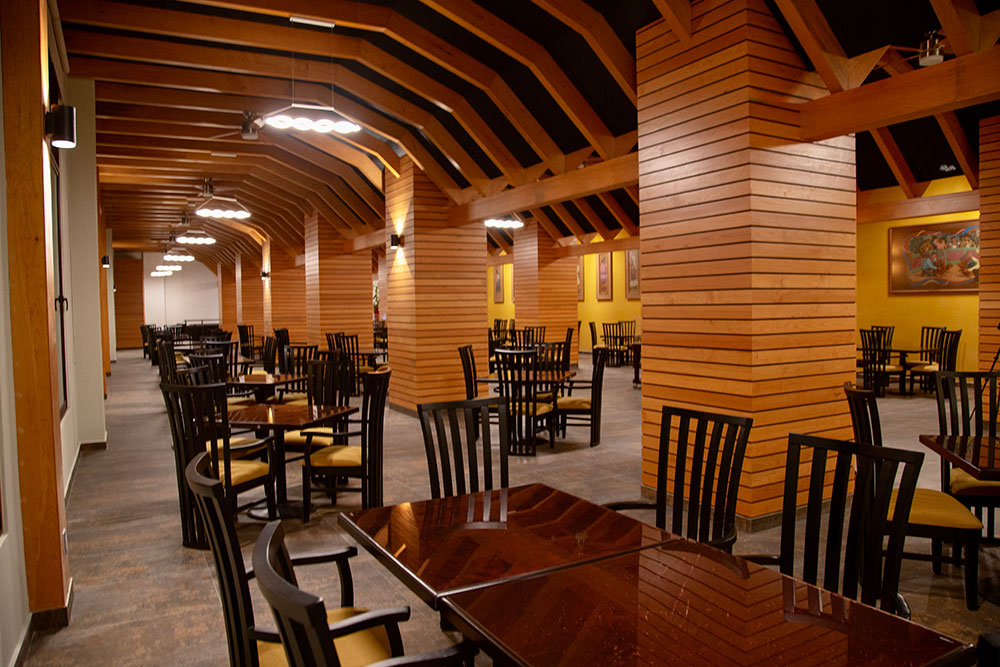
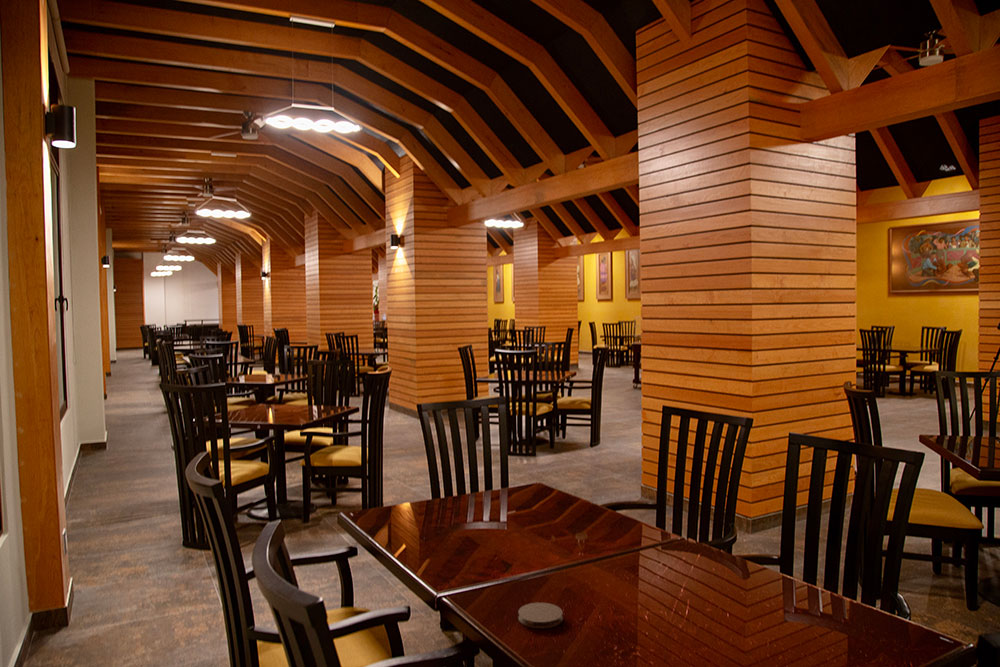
+ coaster (540, 615)
